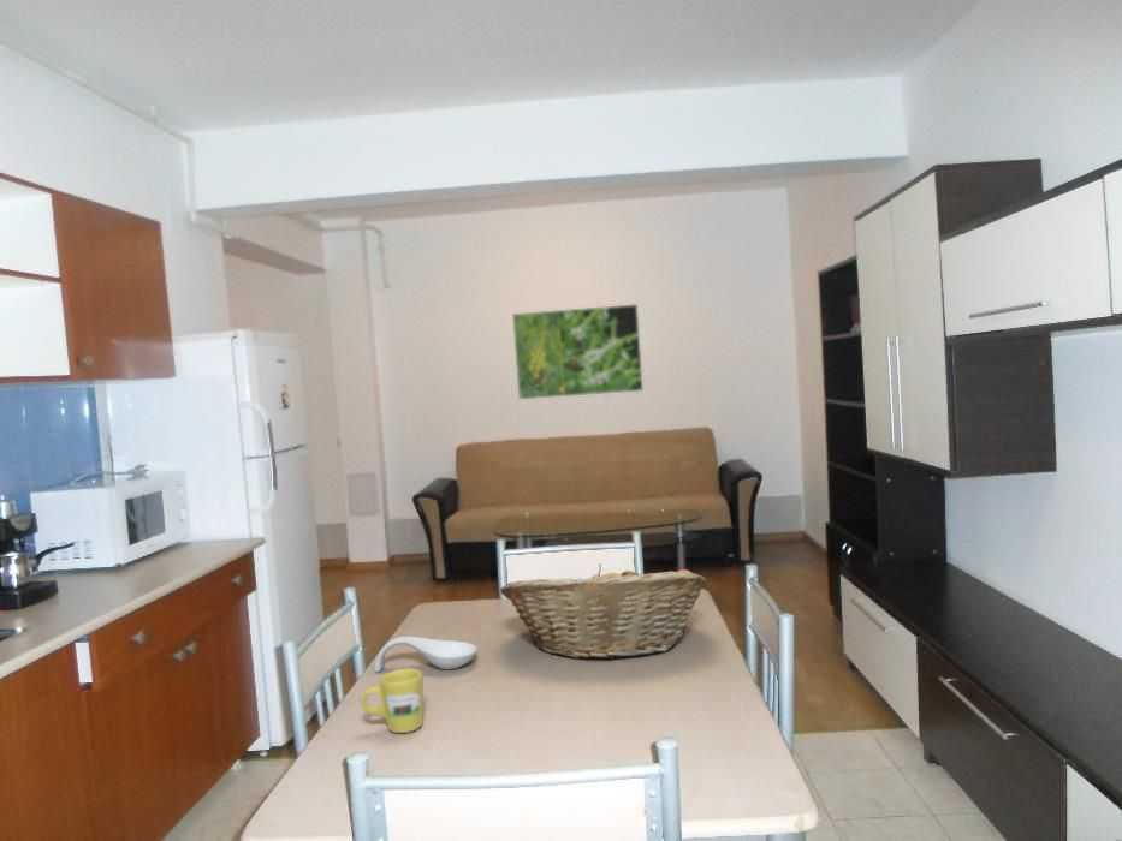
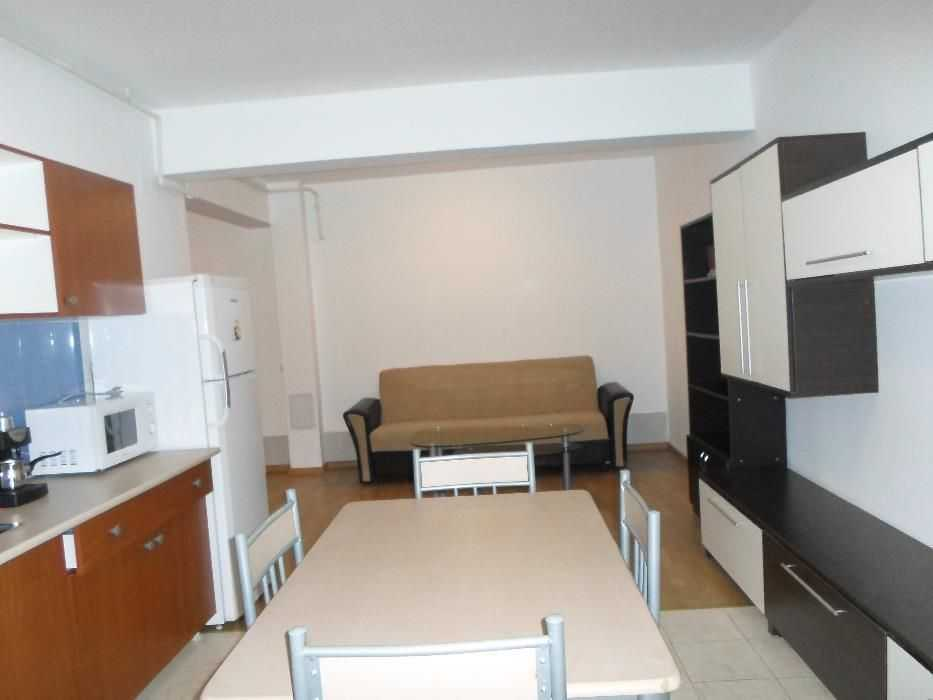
- fruit basket (602, 601)
- mug (392, 702)
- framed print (577, 352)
- spoon rest (426, 651)
